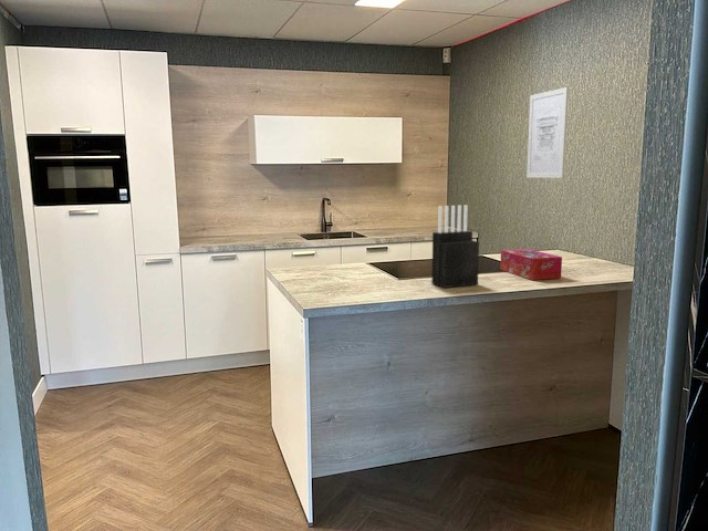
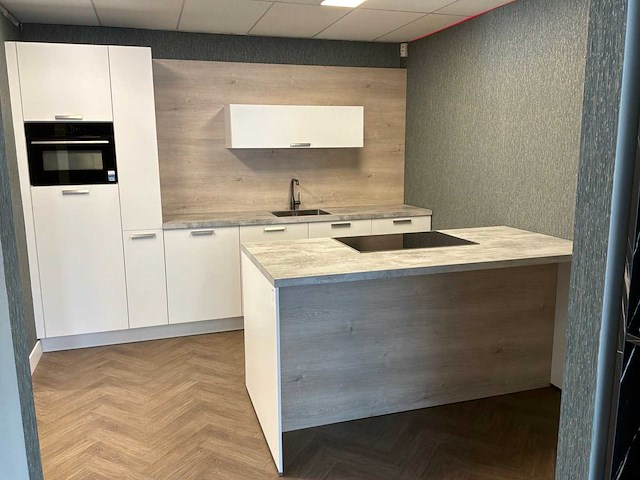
- tissue box (529, 263)
- wall art (545, 135)
- knife block (457, 246)
